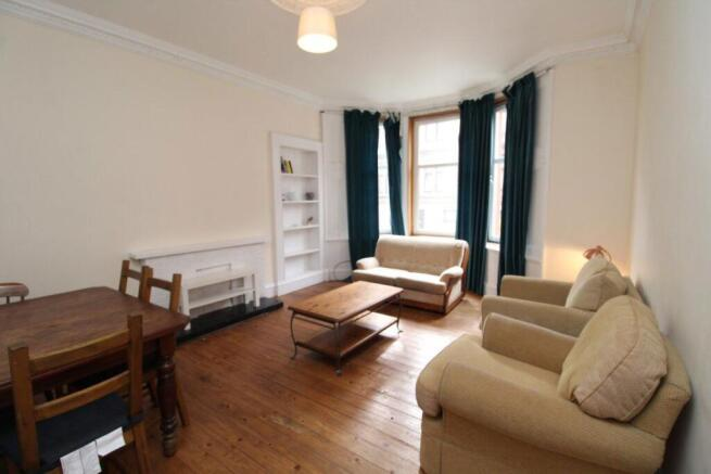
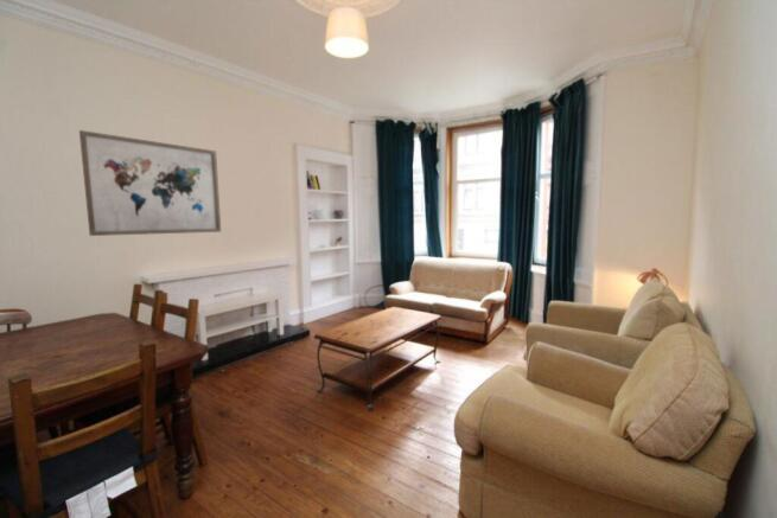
+ wall art (160, 188)
